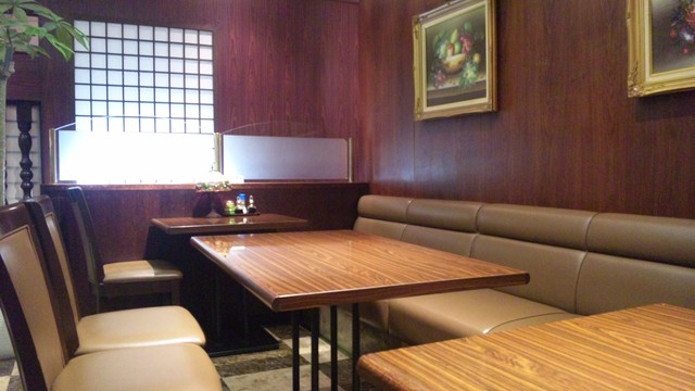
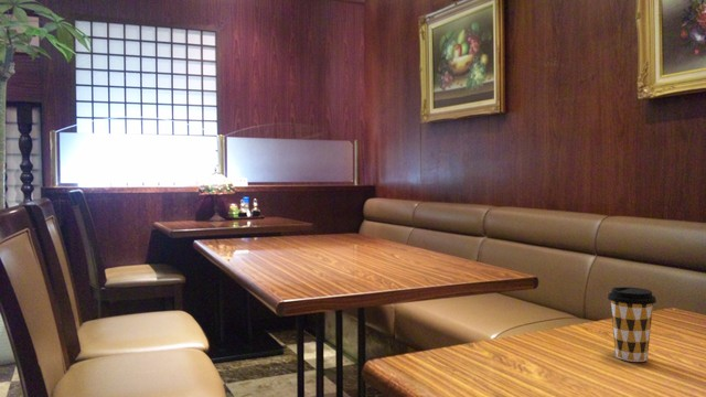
+ coffee cup (631, 323)
